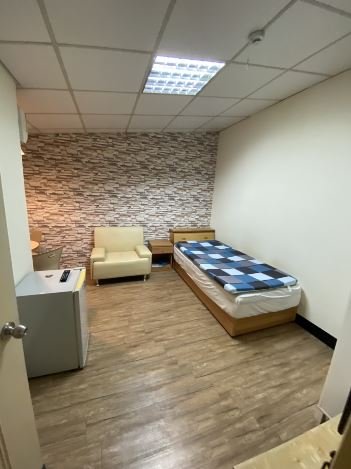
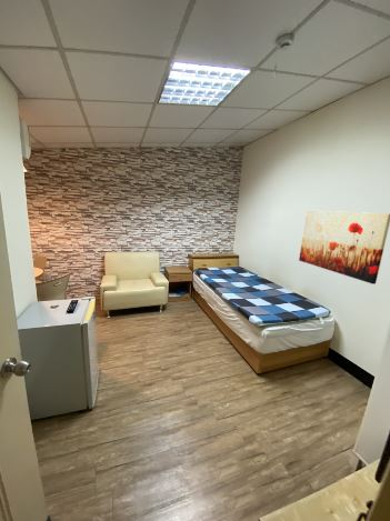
+ wall art (336, 241)
